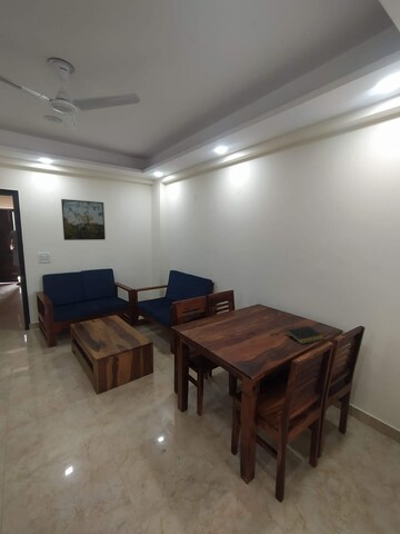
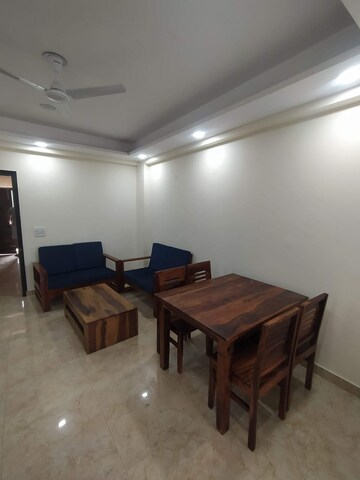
- notepad (304, 334)
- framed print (84, 220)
